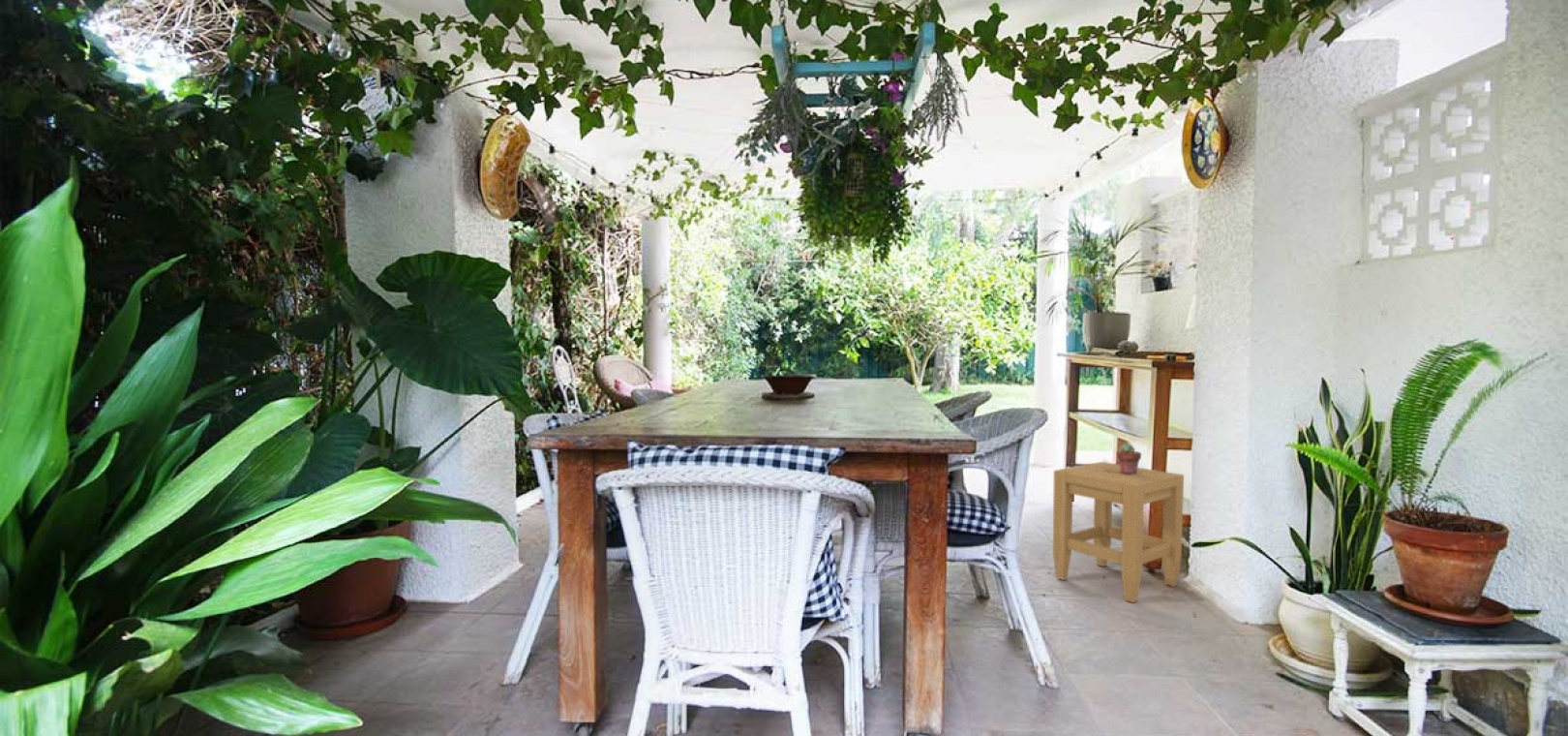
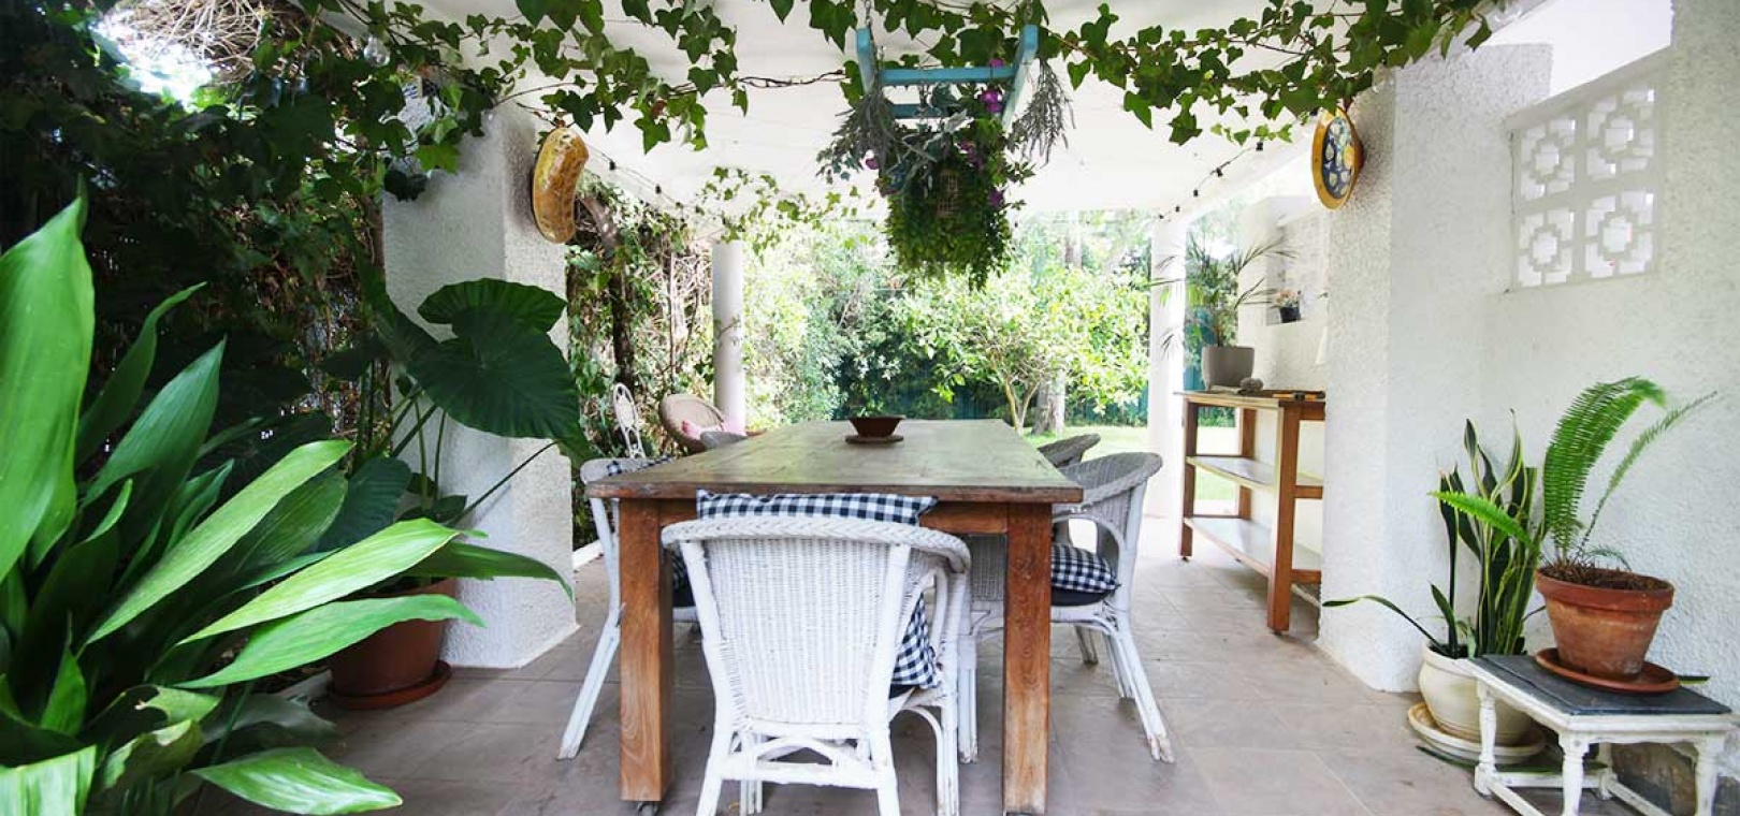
- stool (1116, 528)
- potted succulent (1129, 457)
